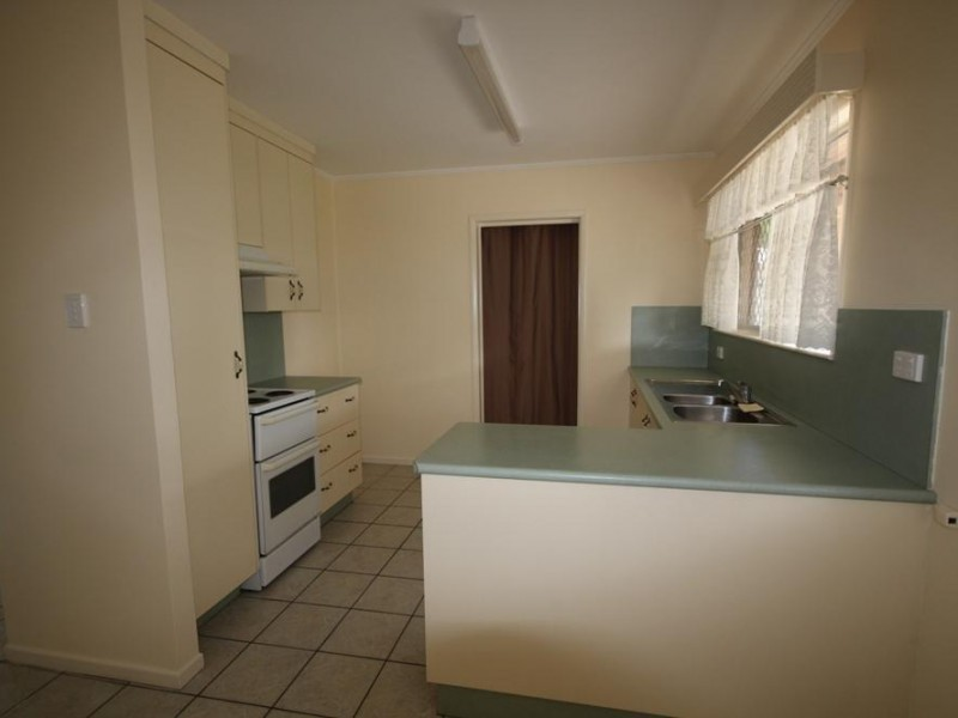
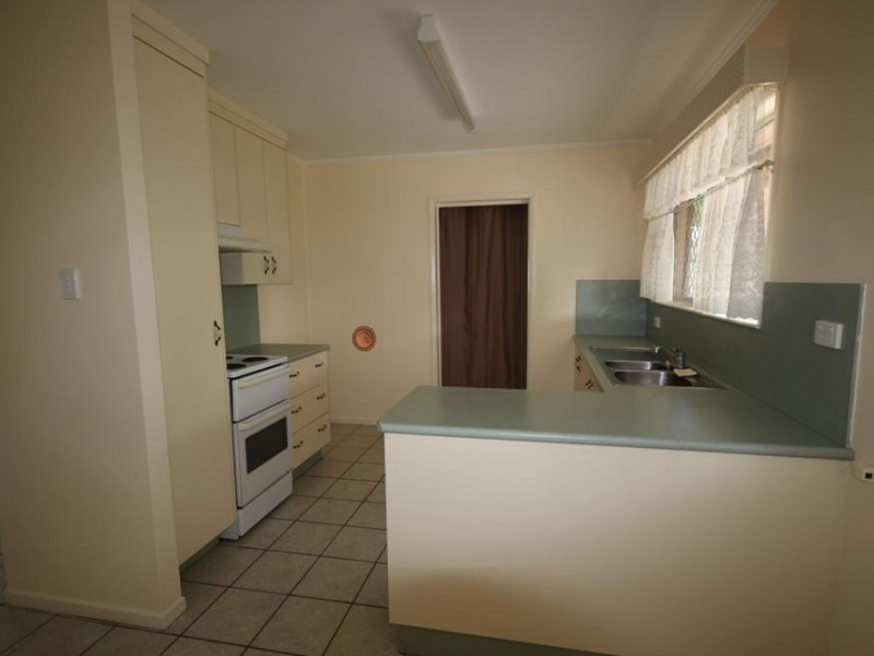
+ decorative plate (364, 338)
